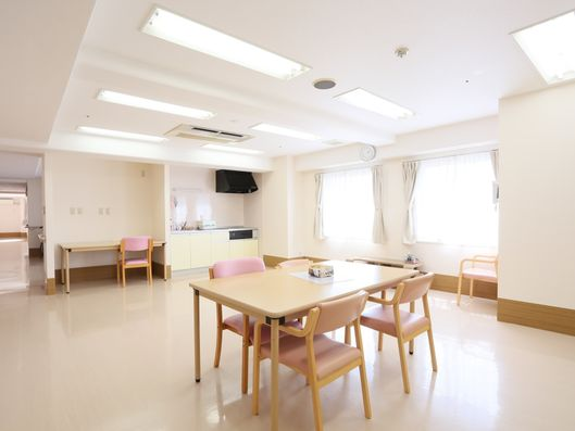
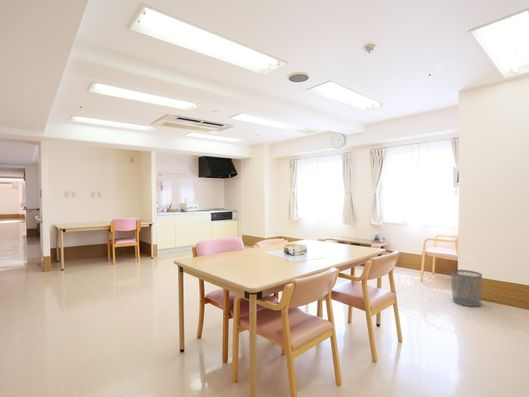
+ waste bin (466, 287)
